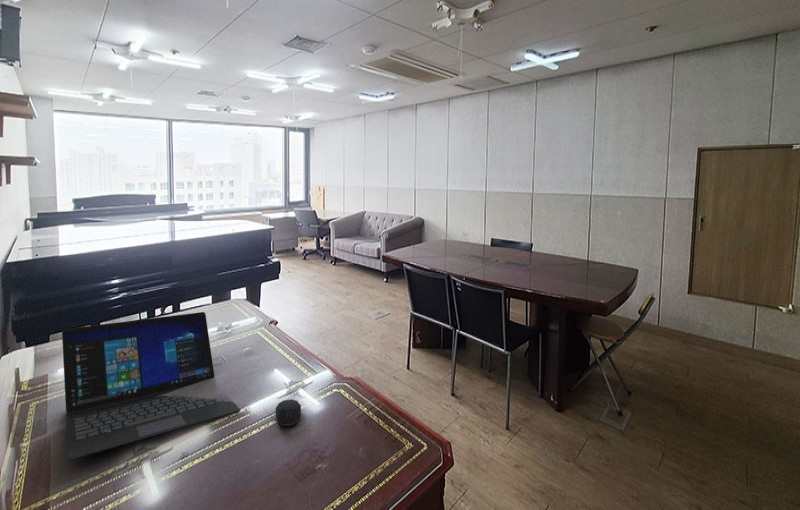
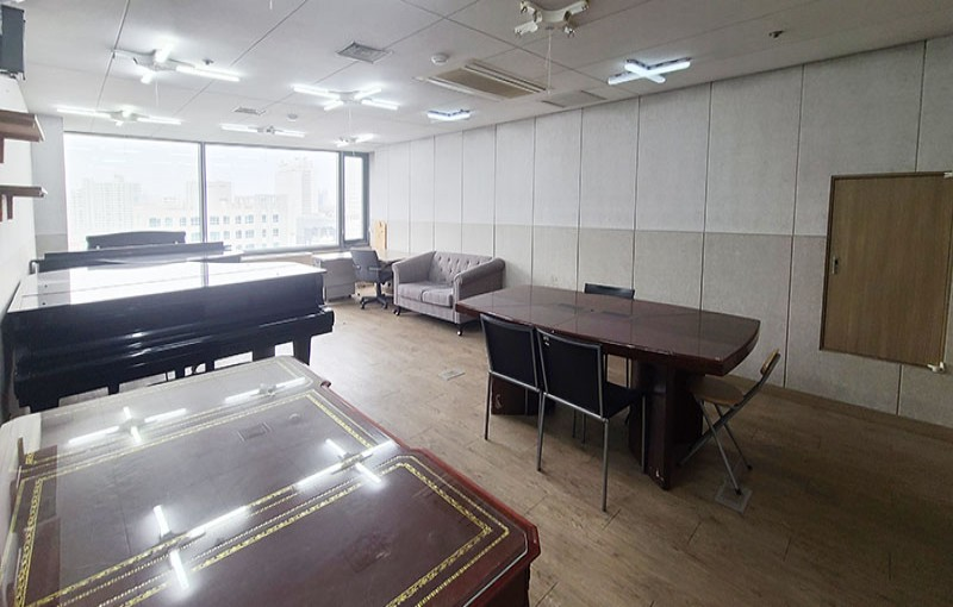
- computer mouse (288, 410)
- laptop (151, 370)
